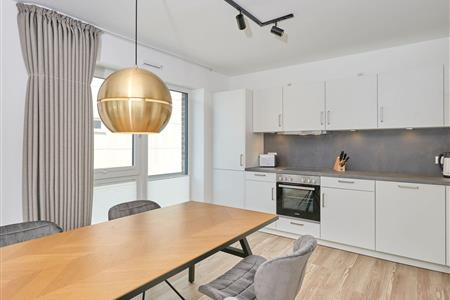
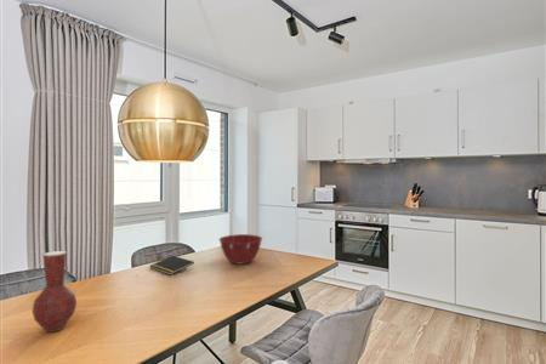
+ notepad (171, 265)
+ mixing bowl (240, 249)
+ vase (55, 290)
